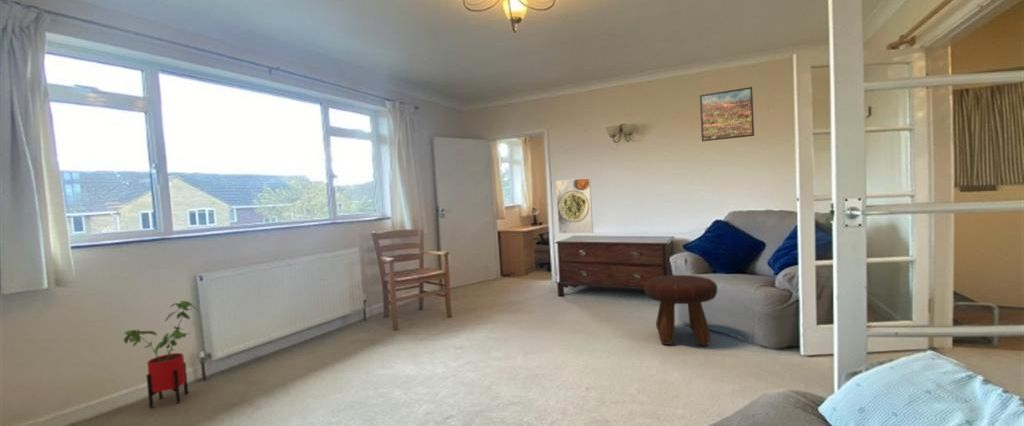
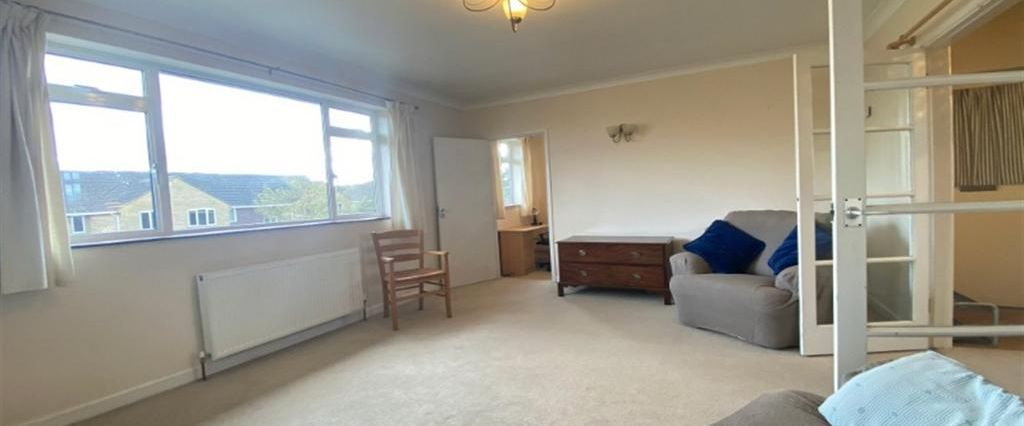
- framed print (726, 115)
- house plant (170, 351)
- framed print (574, 206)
- footstool (680, 303)
